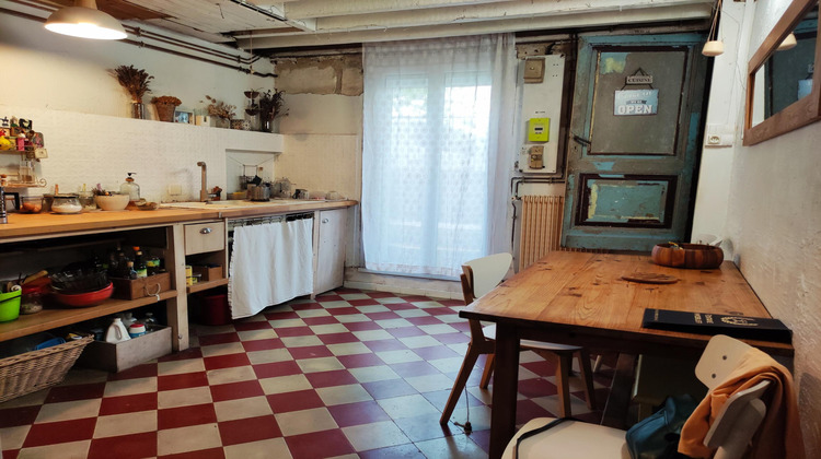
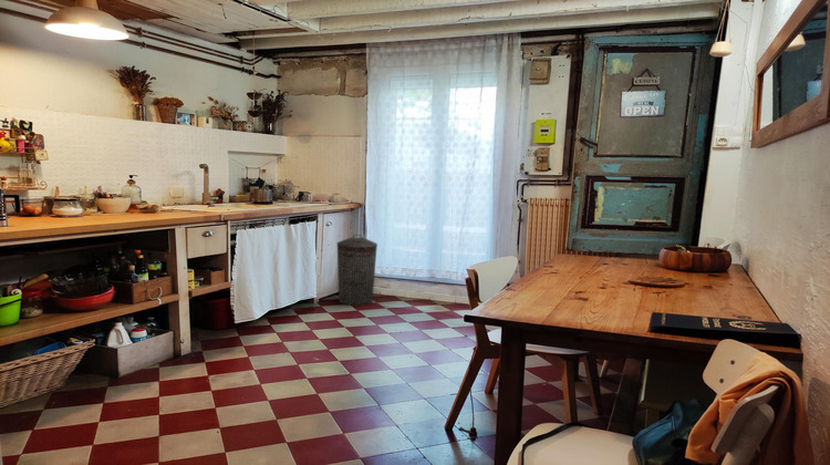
+ trash can (356, 268)
